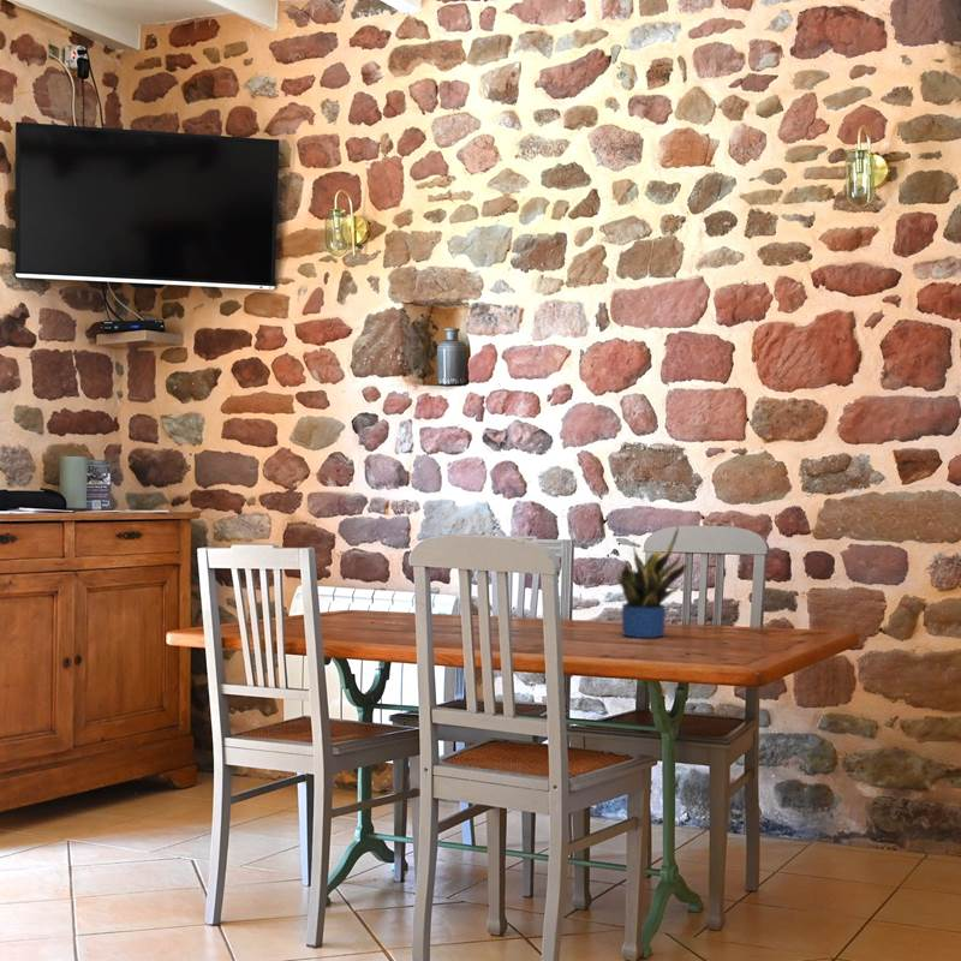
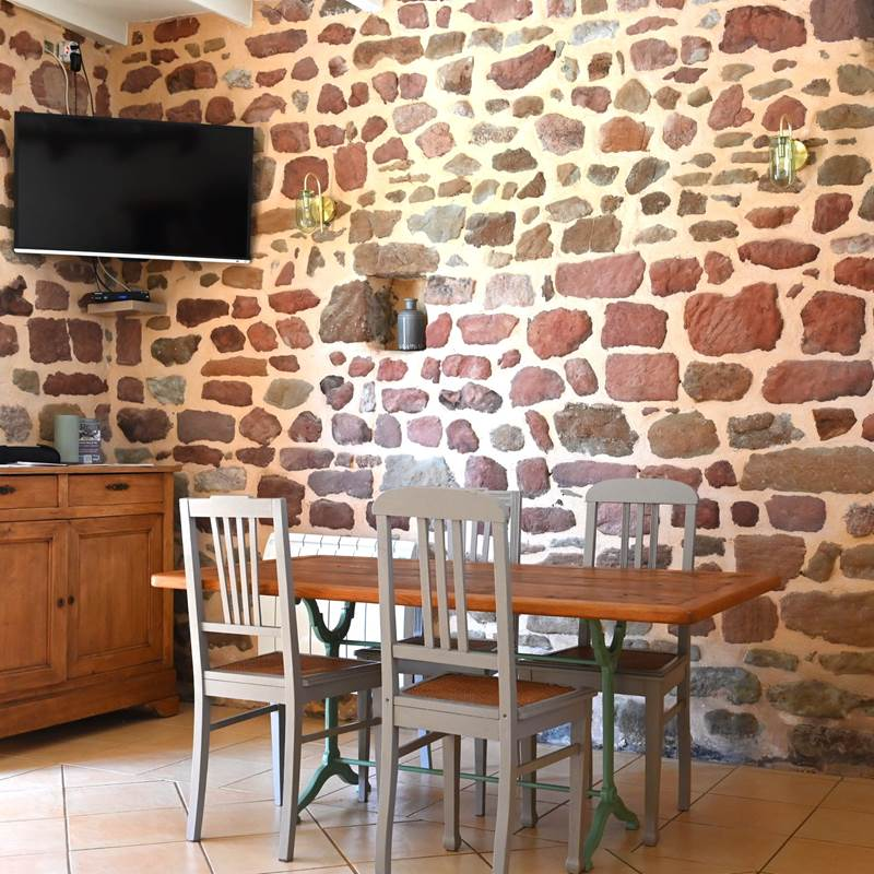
- potted plant (656, 579)
